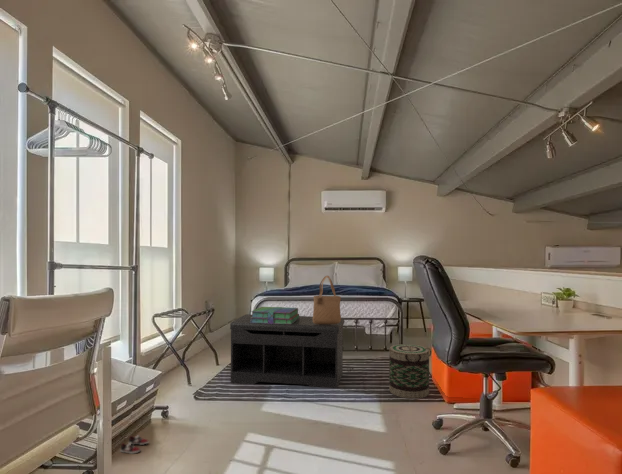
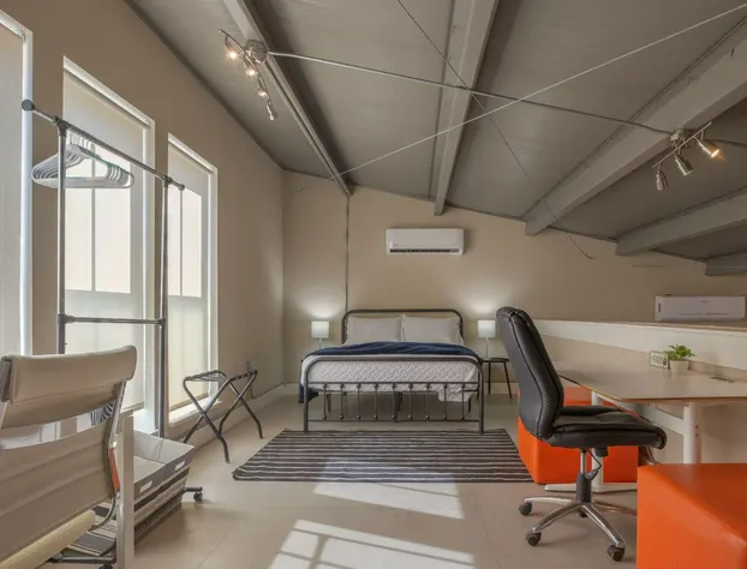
- basket (410, 369)
- sneaker (134, 443)
- bench (288, 348)
- tote bag (326, 299)
- stack of books (275, 314)
